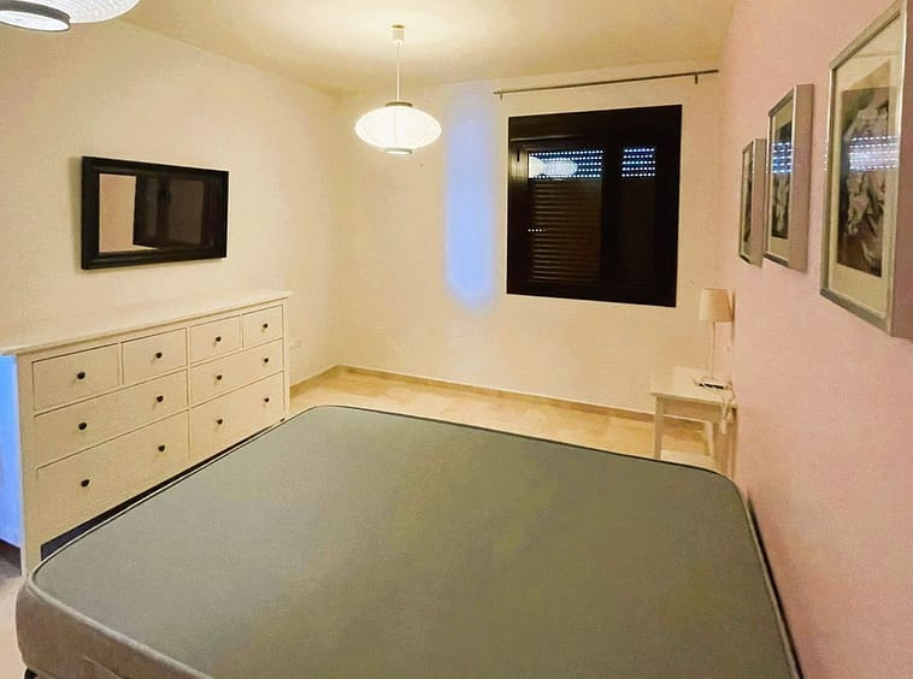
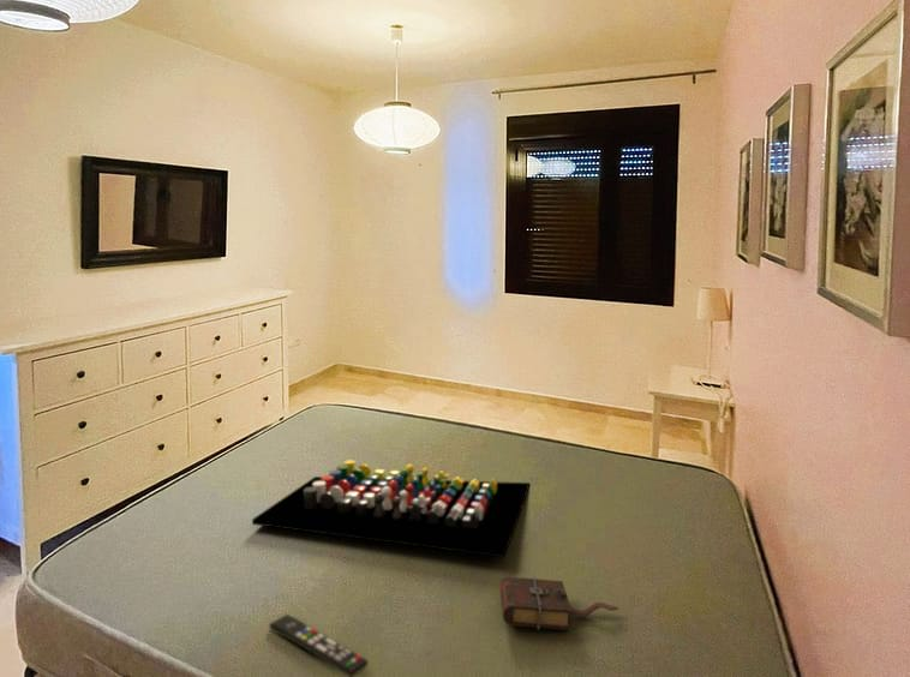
+ board game (403, 491)
+ remote control (316, 642)
+ book (559, 601)
